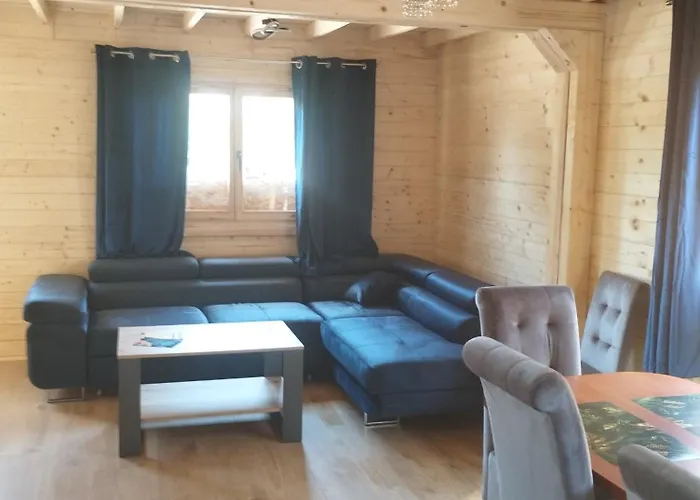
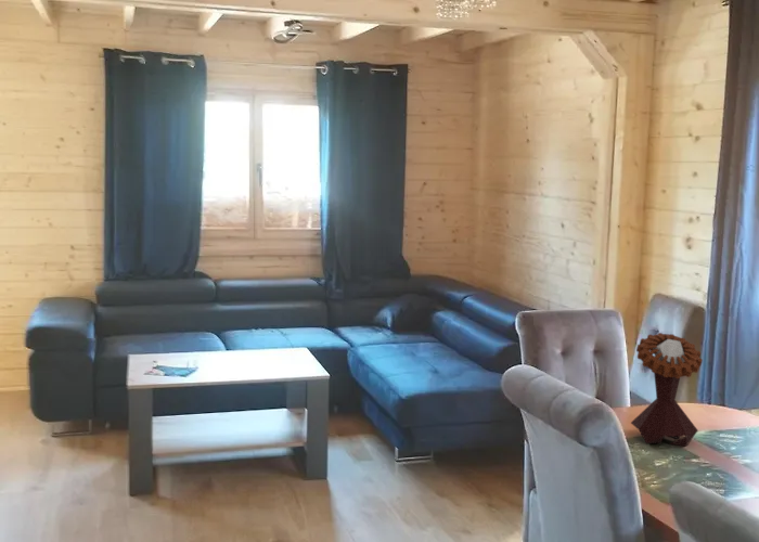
+ mushroom (666, 388)
